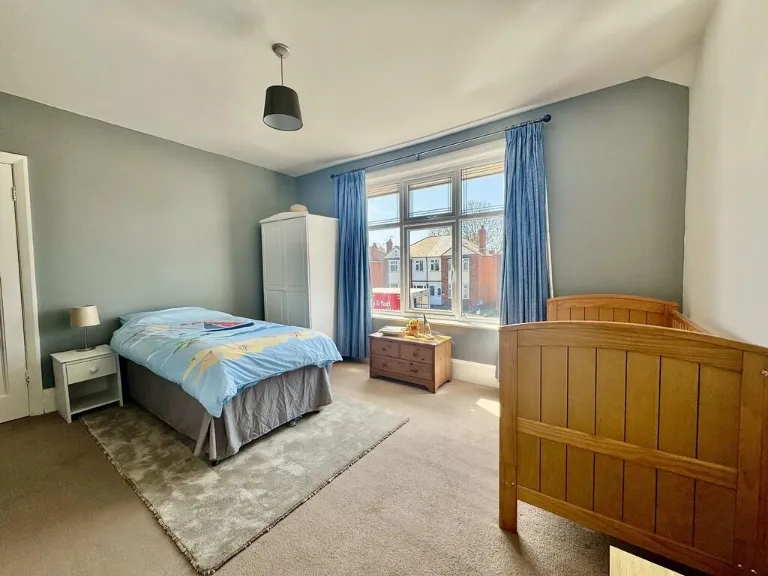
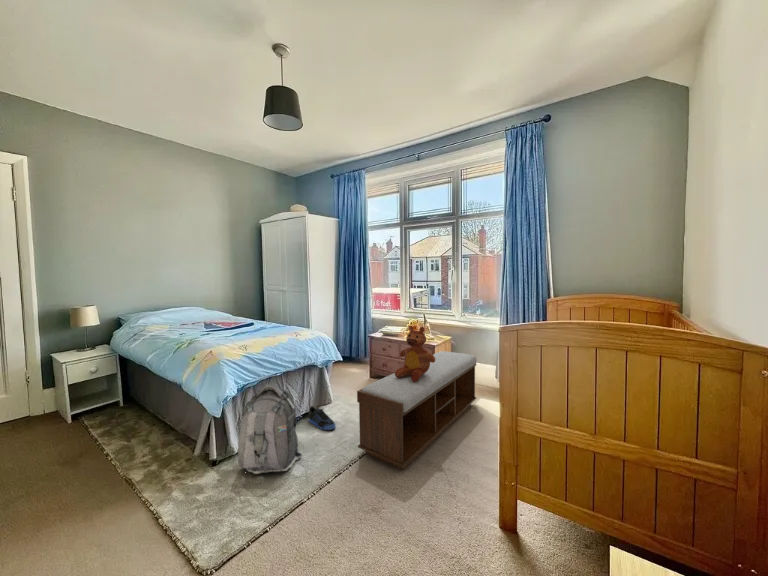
+ teddy bear (413, 351)
+ sneaker (321, 417)
+ backpack (271, 423)
+ bench (427, 396)
